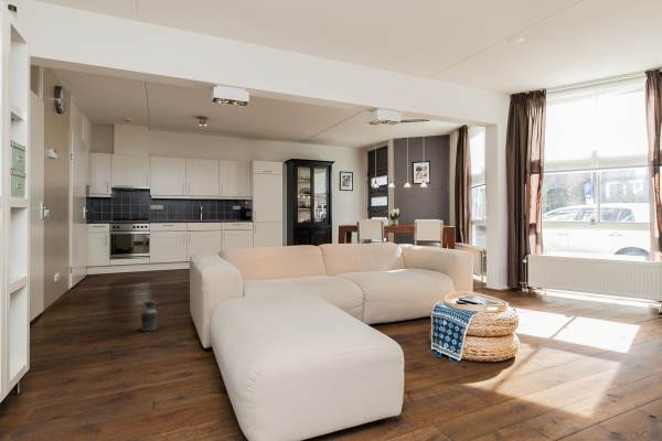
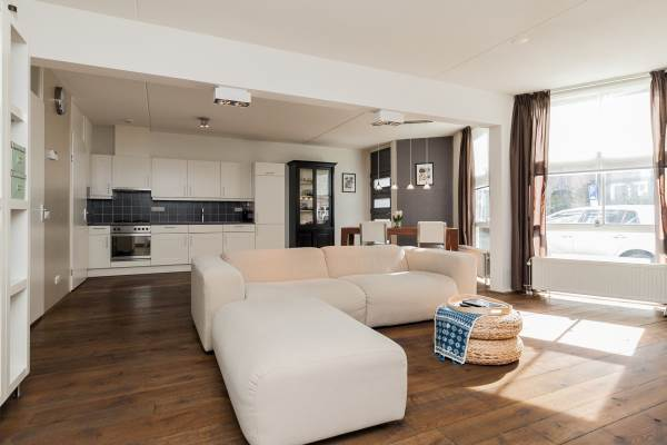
- ceramic jug (150, 314)
